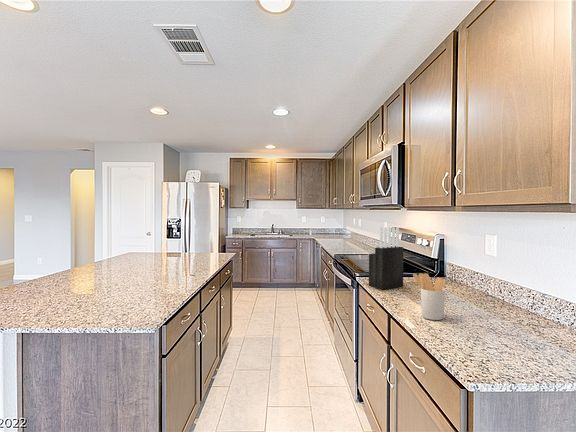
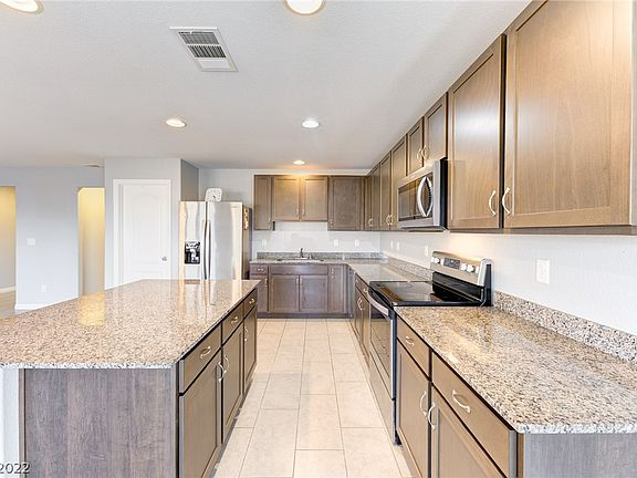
- knife block (384, 256)
- utensil holder (428, 294)
